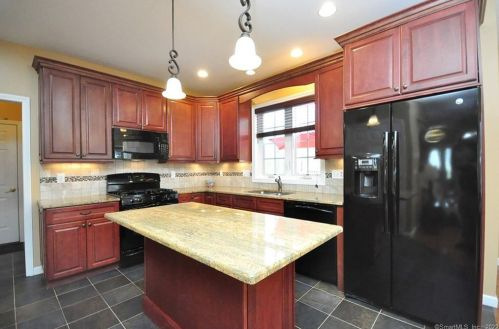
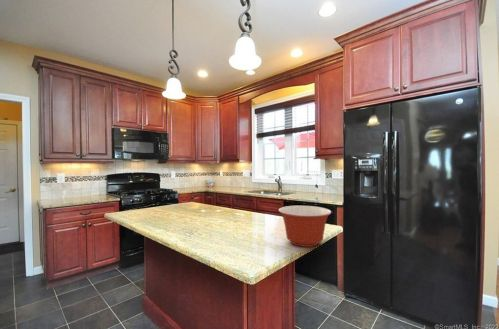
+ mixing bowl (304, 226)
